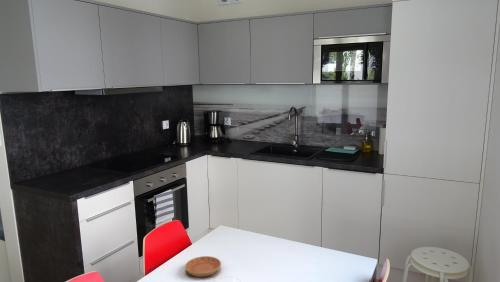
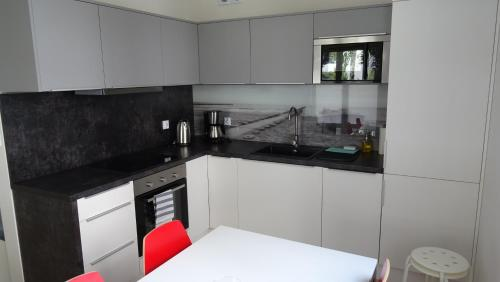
- saucer (203, 267)
